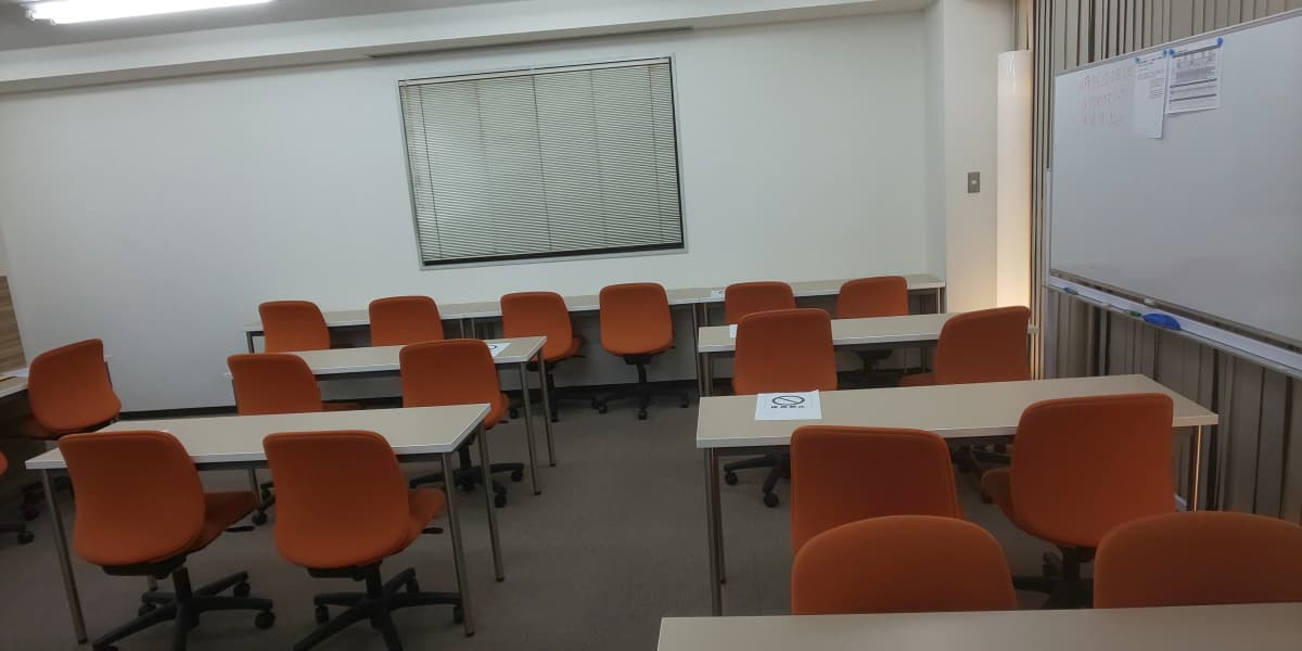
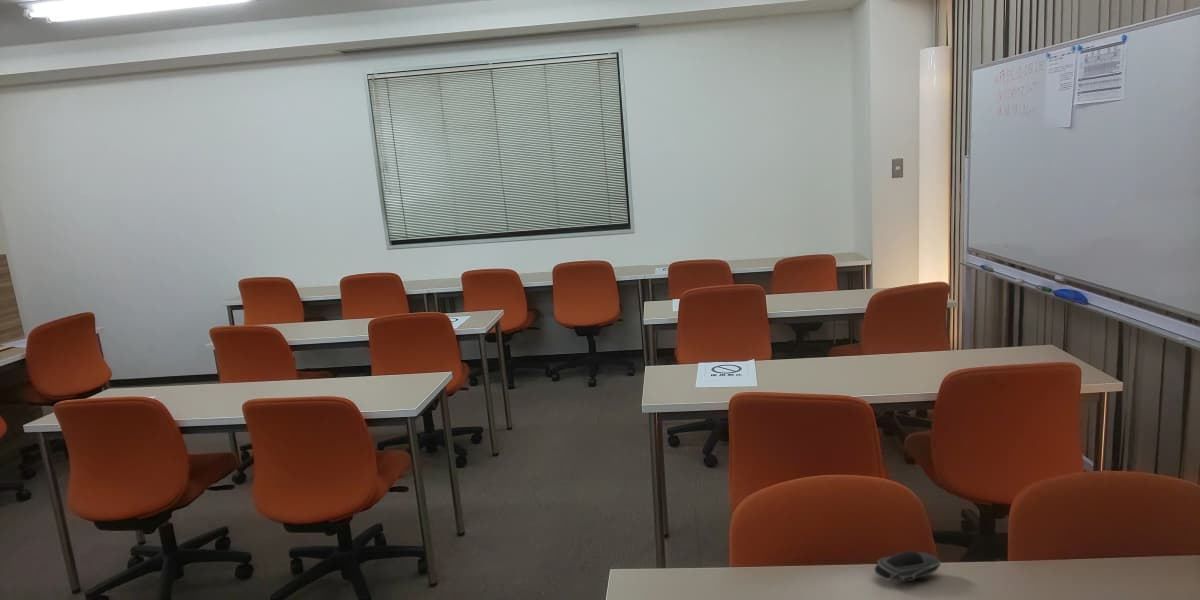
+ computer mouse (907, 565)
